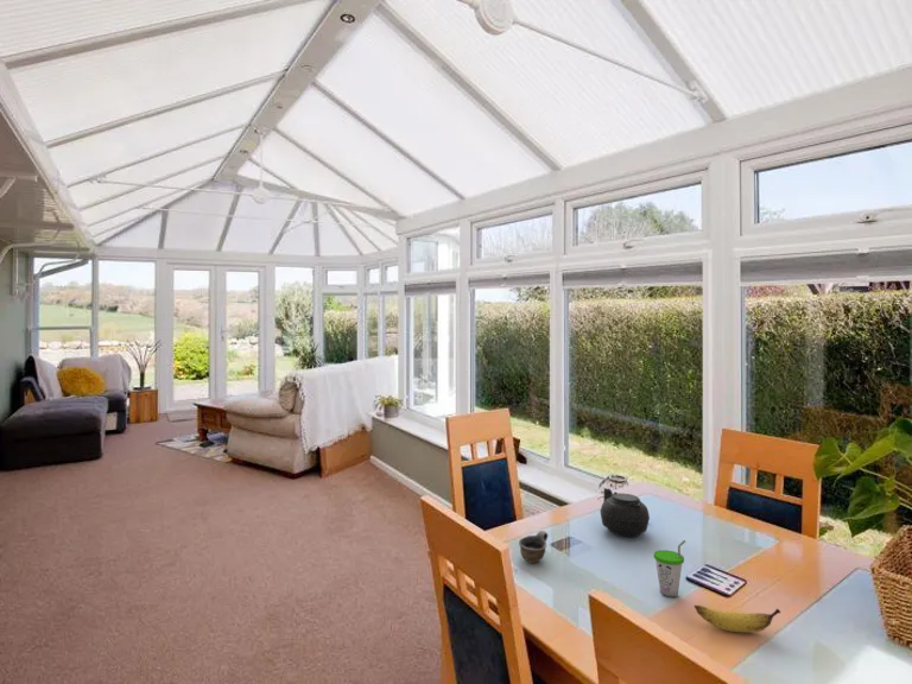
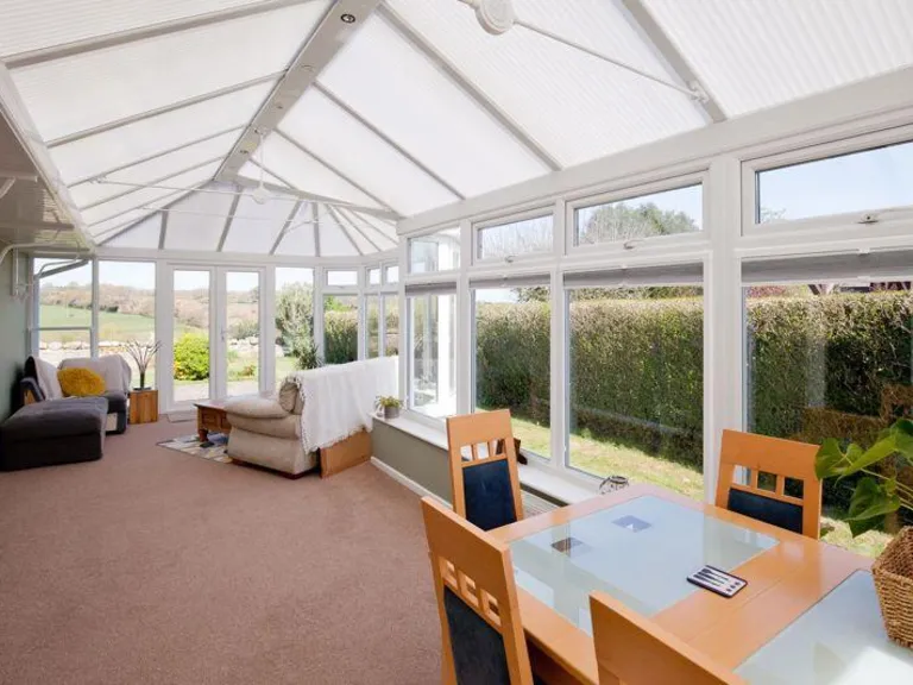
- teapot (621, 512)
- cup (669, 565)
- banana (736, 618)
- cup (534, 547)
